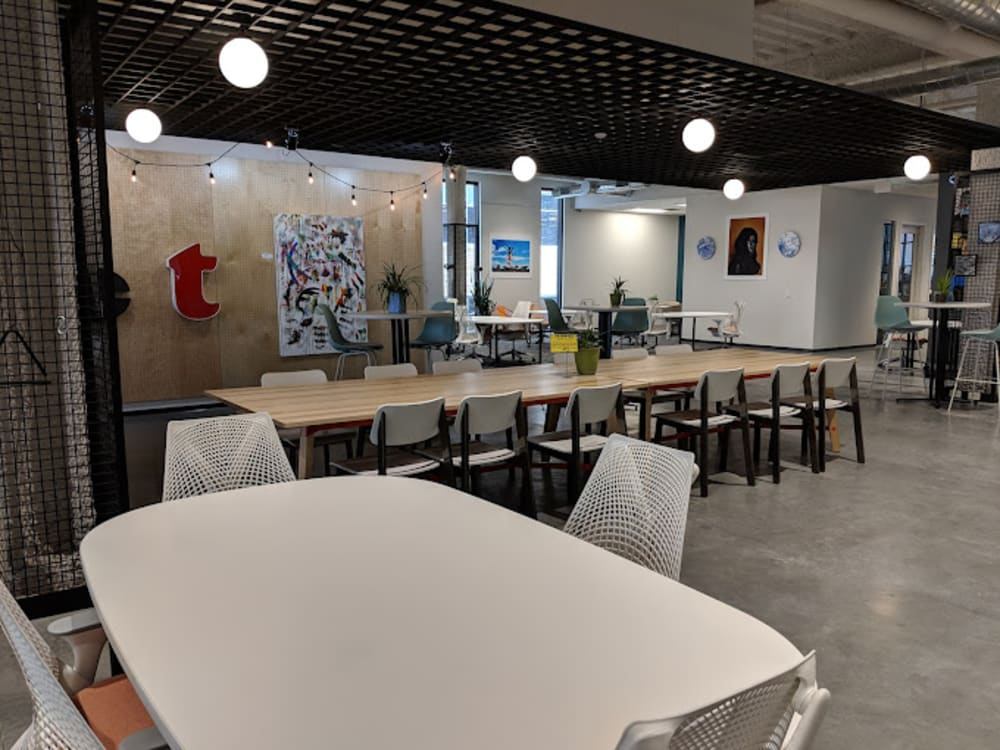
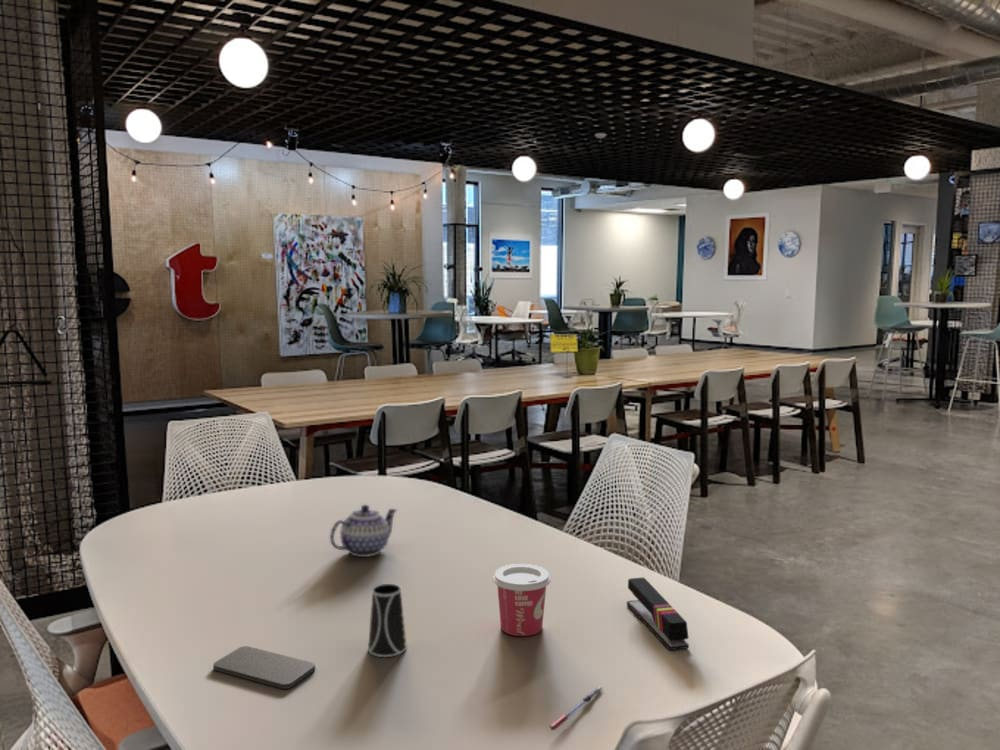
+ smartphone (264, 666)
+ cup (521, 600)
+ pen (577, 706)
+ stapler (656, 610)
+ cup (387, 618)
+ teapot (365, 528)
